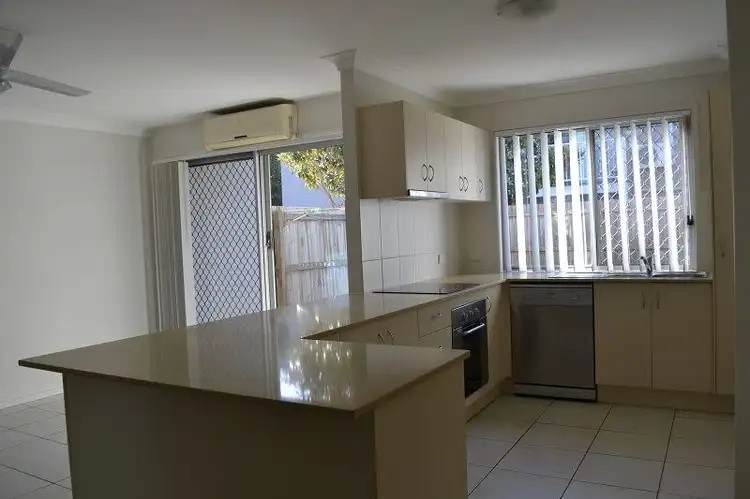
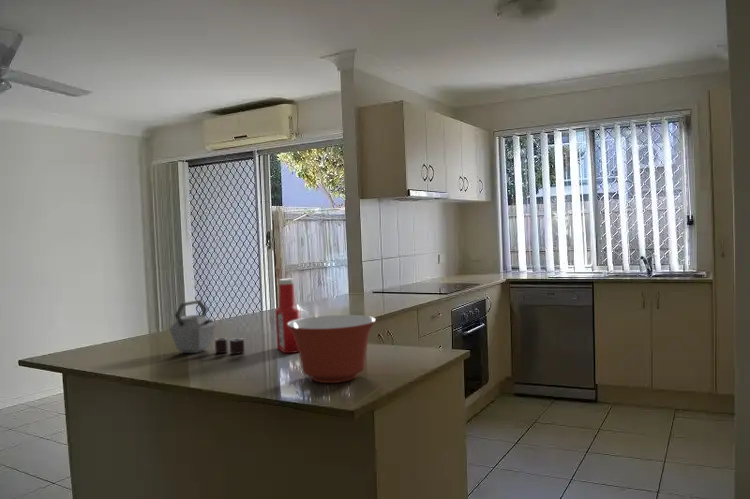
+ kettle (209, 326)
+ mixing bowl (333, 349)
+ soap bottle (287, 314)
